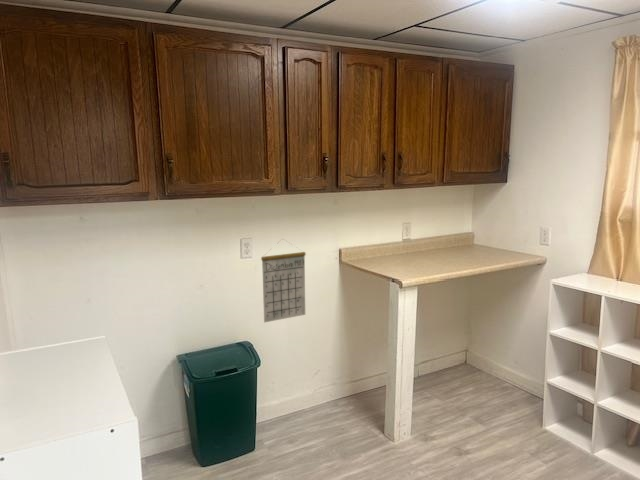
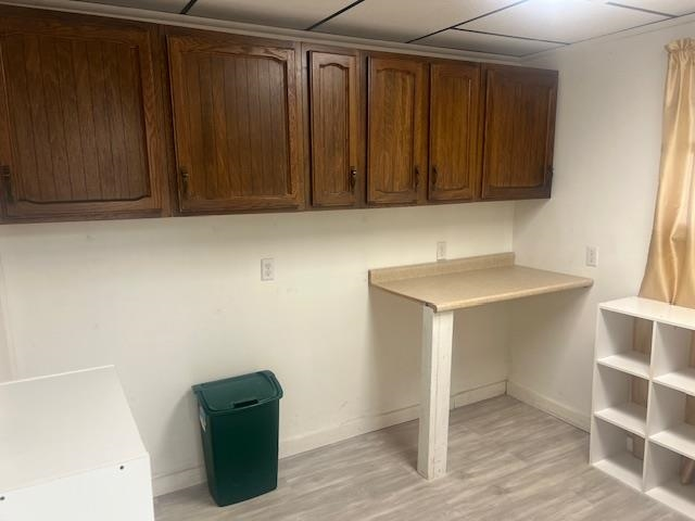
- calendar (284, 279)
